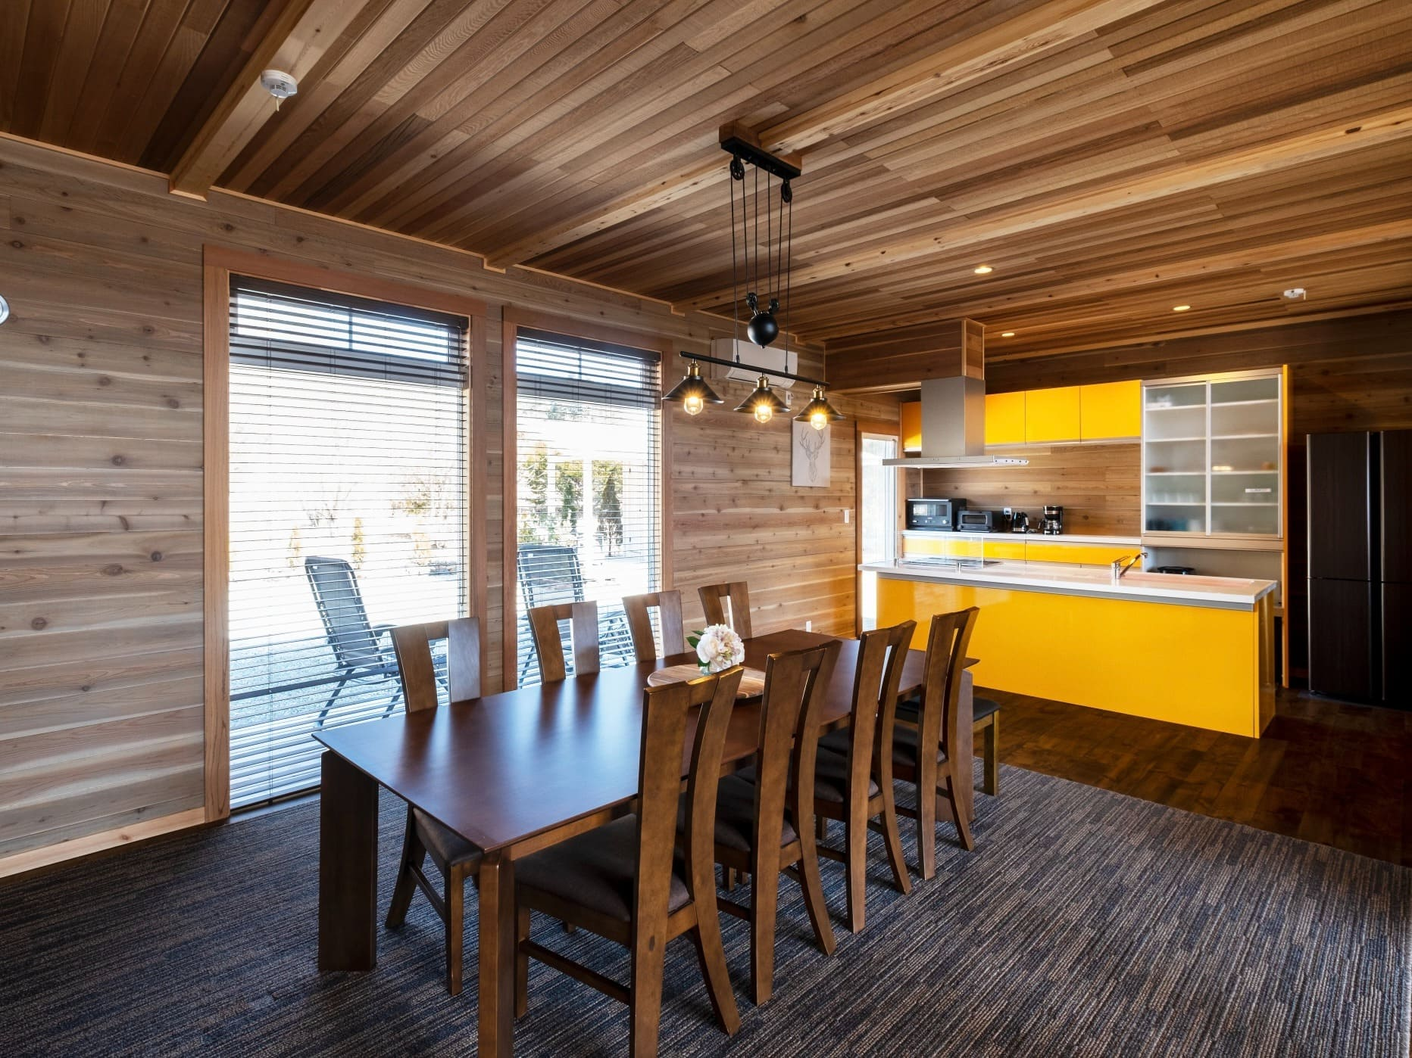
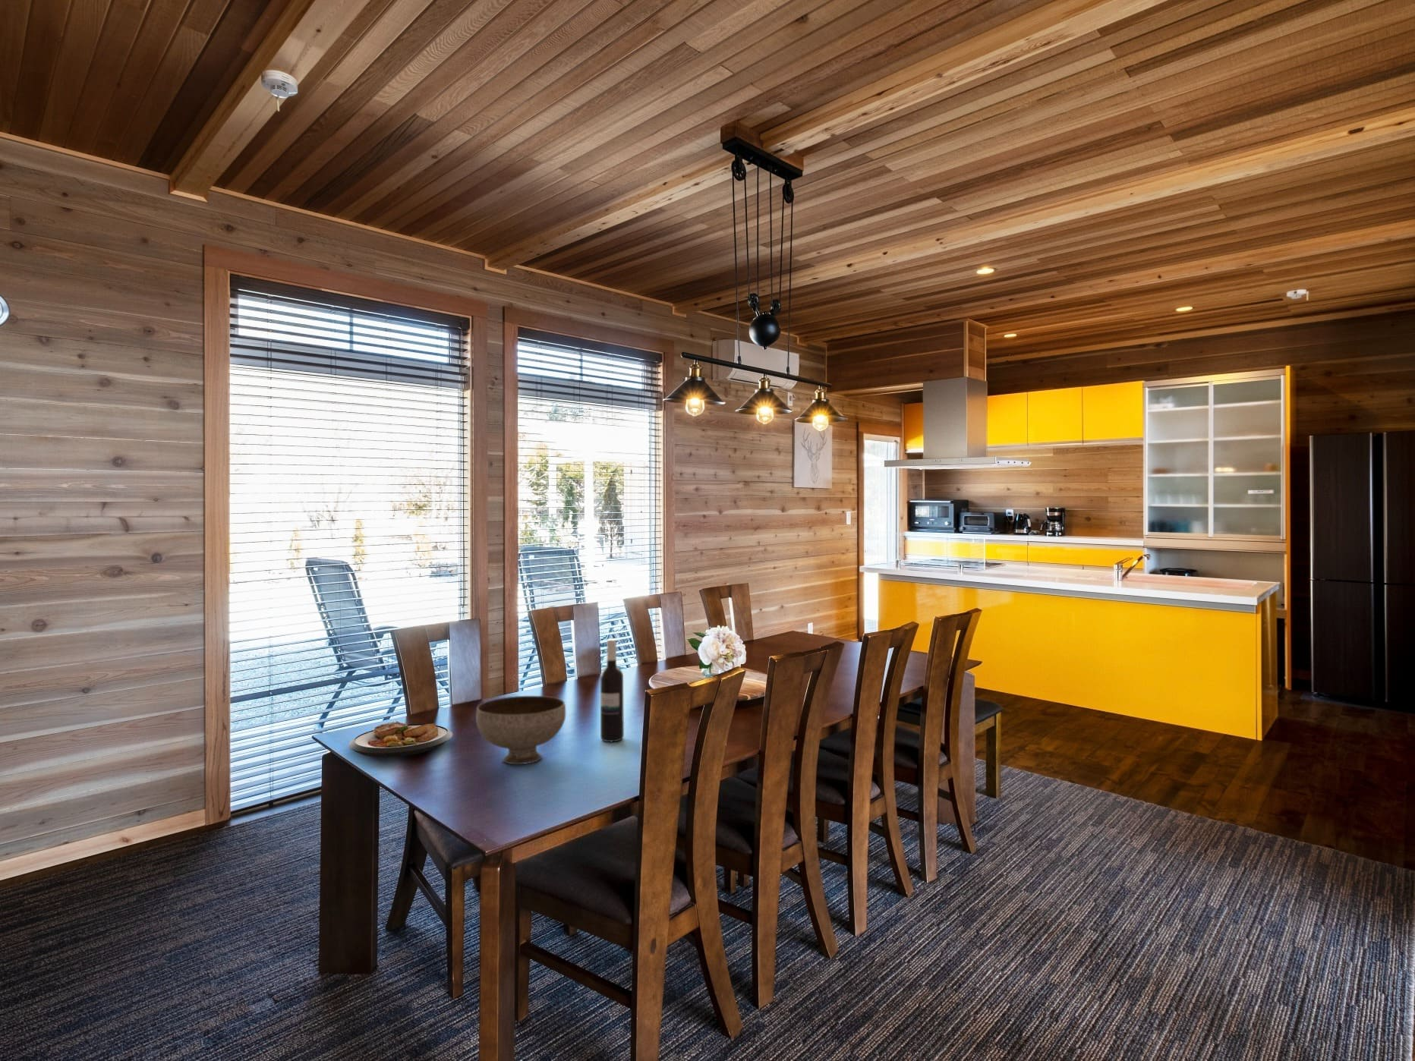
+ bowl (521, 731)
+ wine bottle (612, 689)
+ plate (401, 736)
